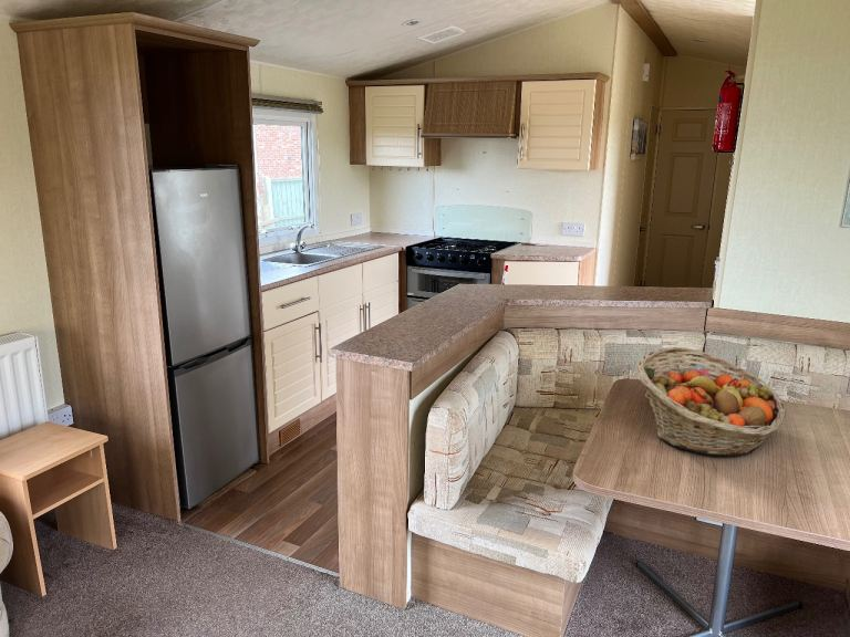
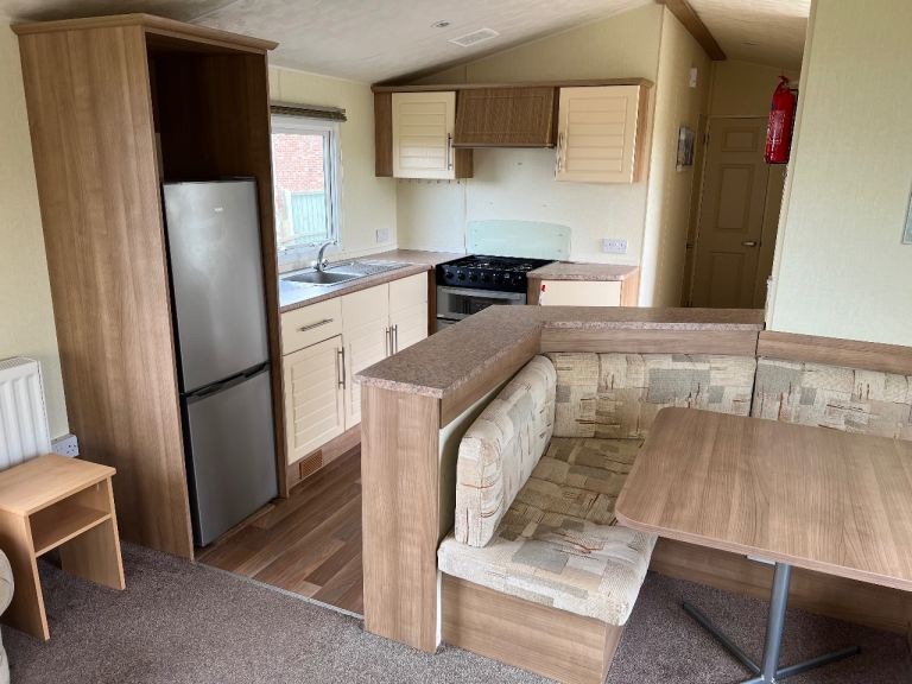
- fruit basket (707, 398)
